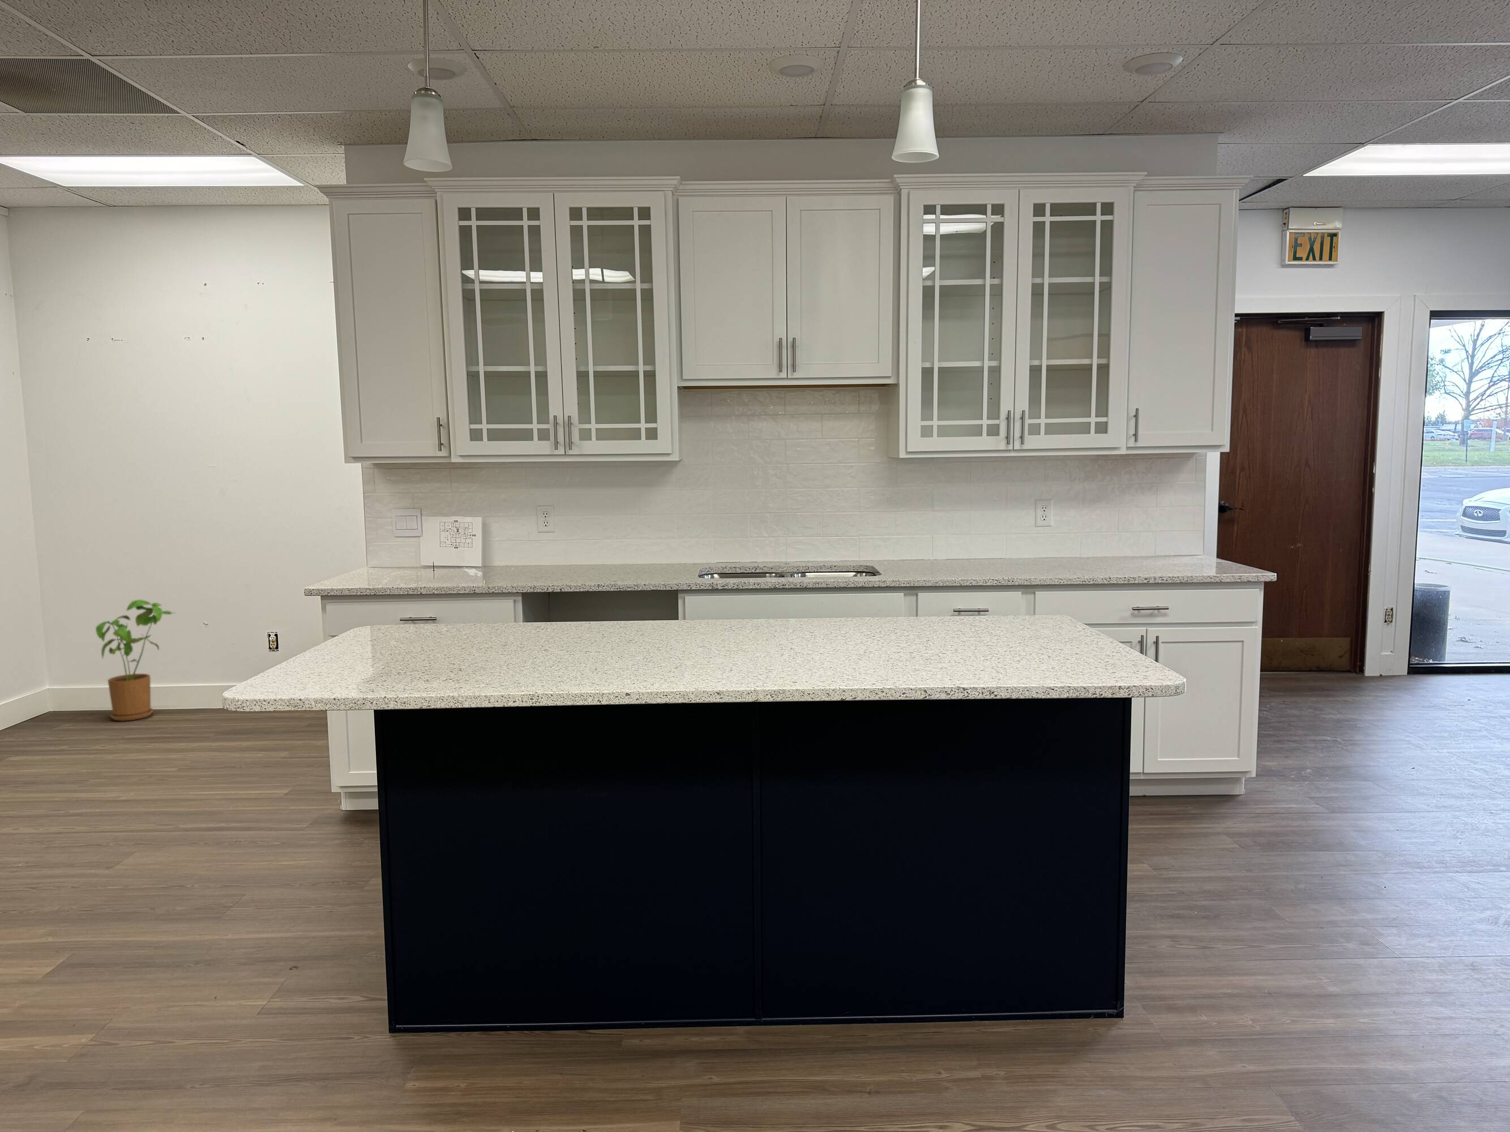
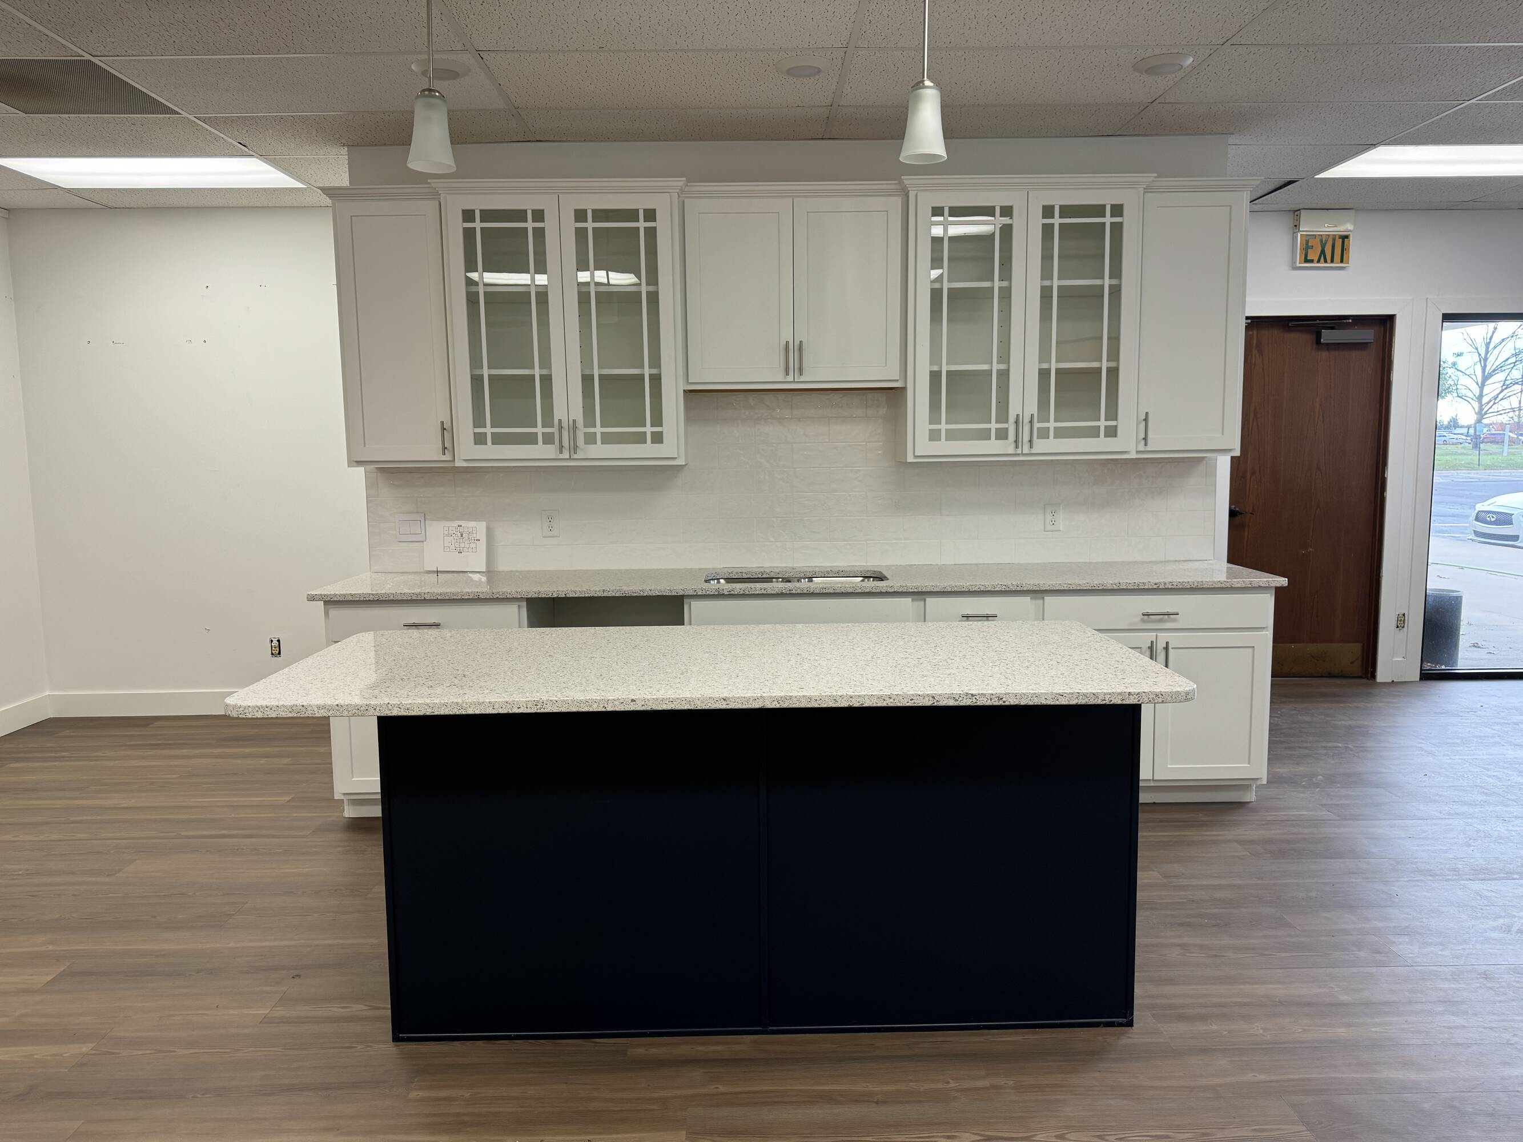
- house plant (130, 660)
